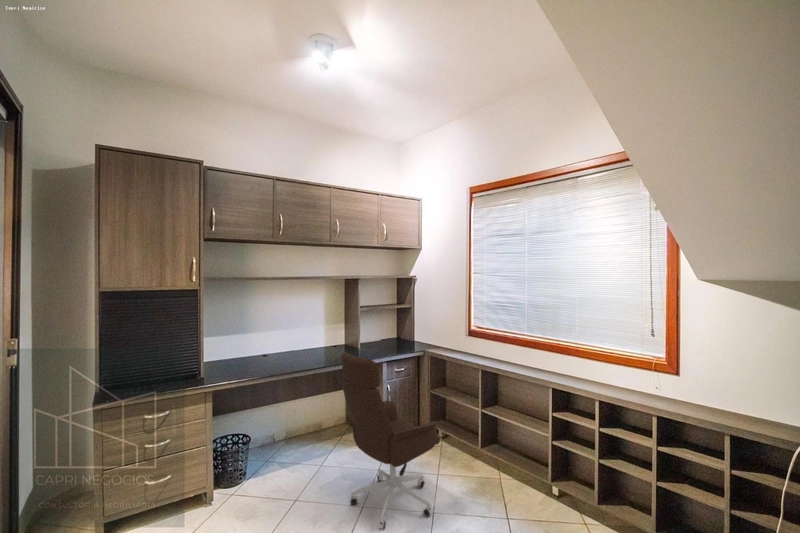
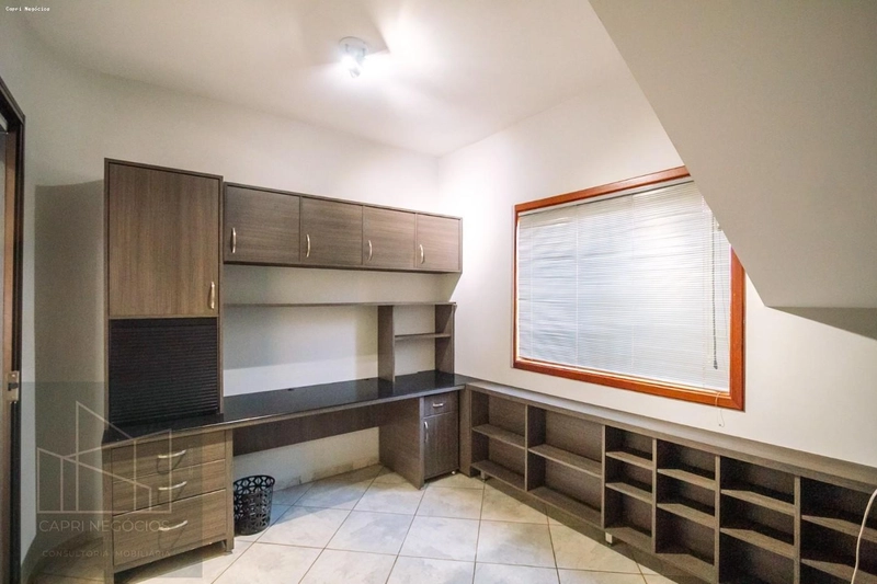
- office chair (389, 426)
